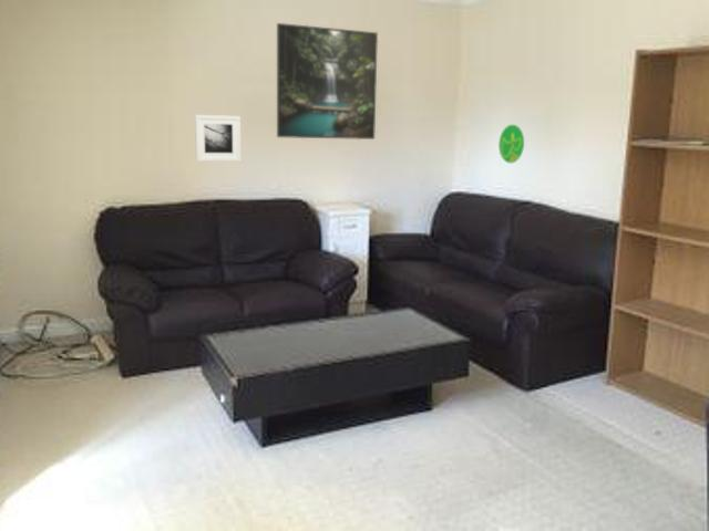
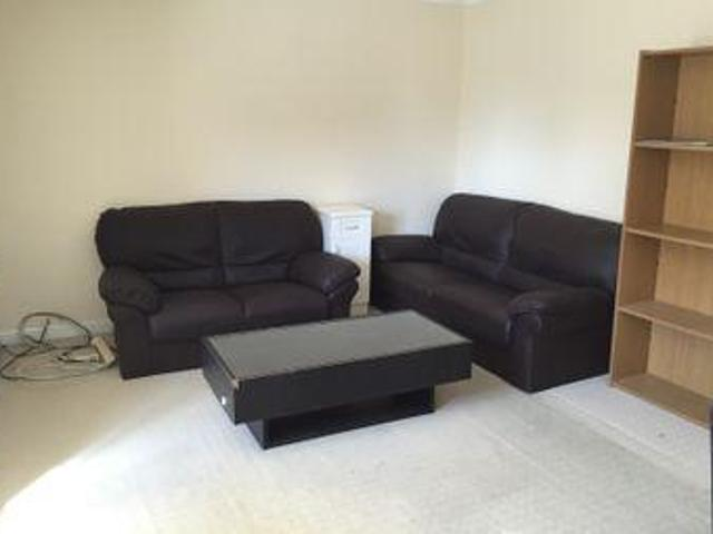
- decorative plate (511, 144)
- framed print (218, 138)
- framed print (328, 84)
